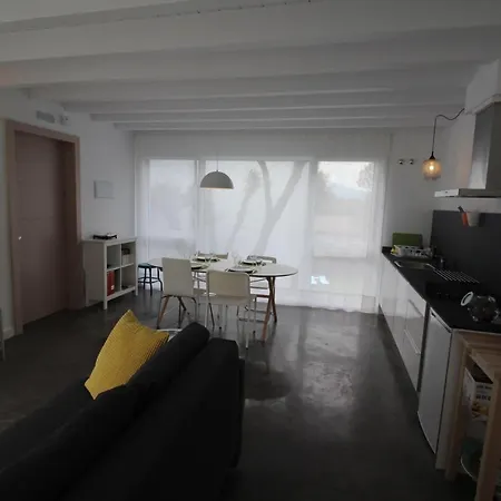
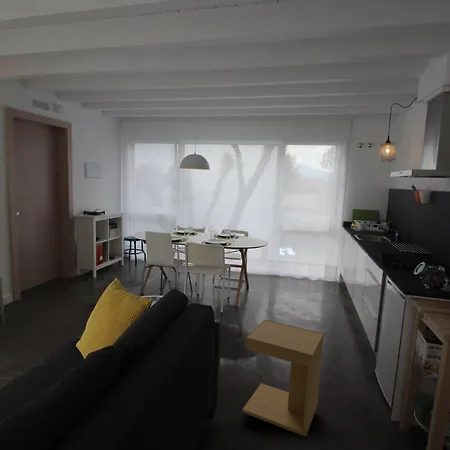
+ side table (290, 374)
